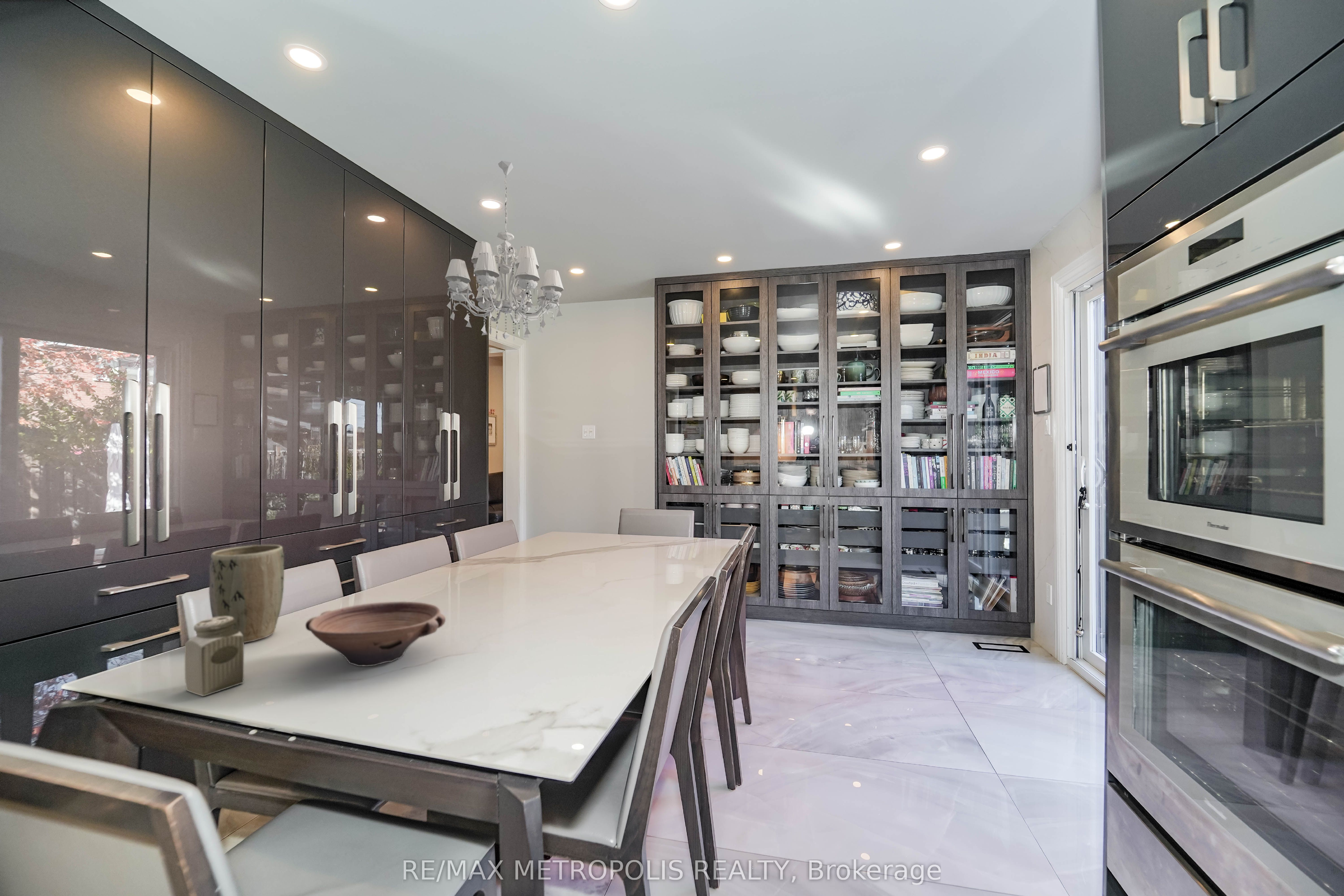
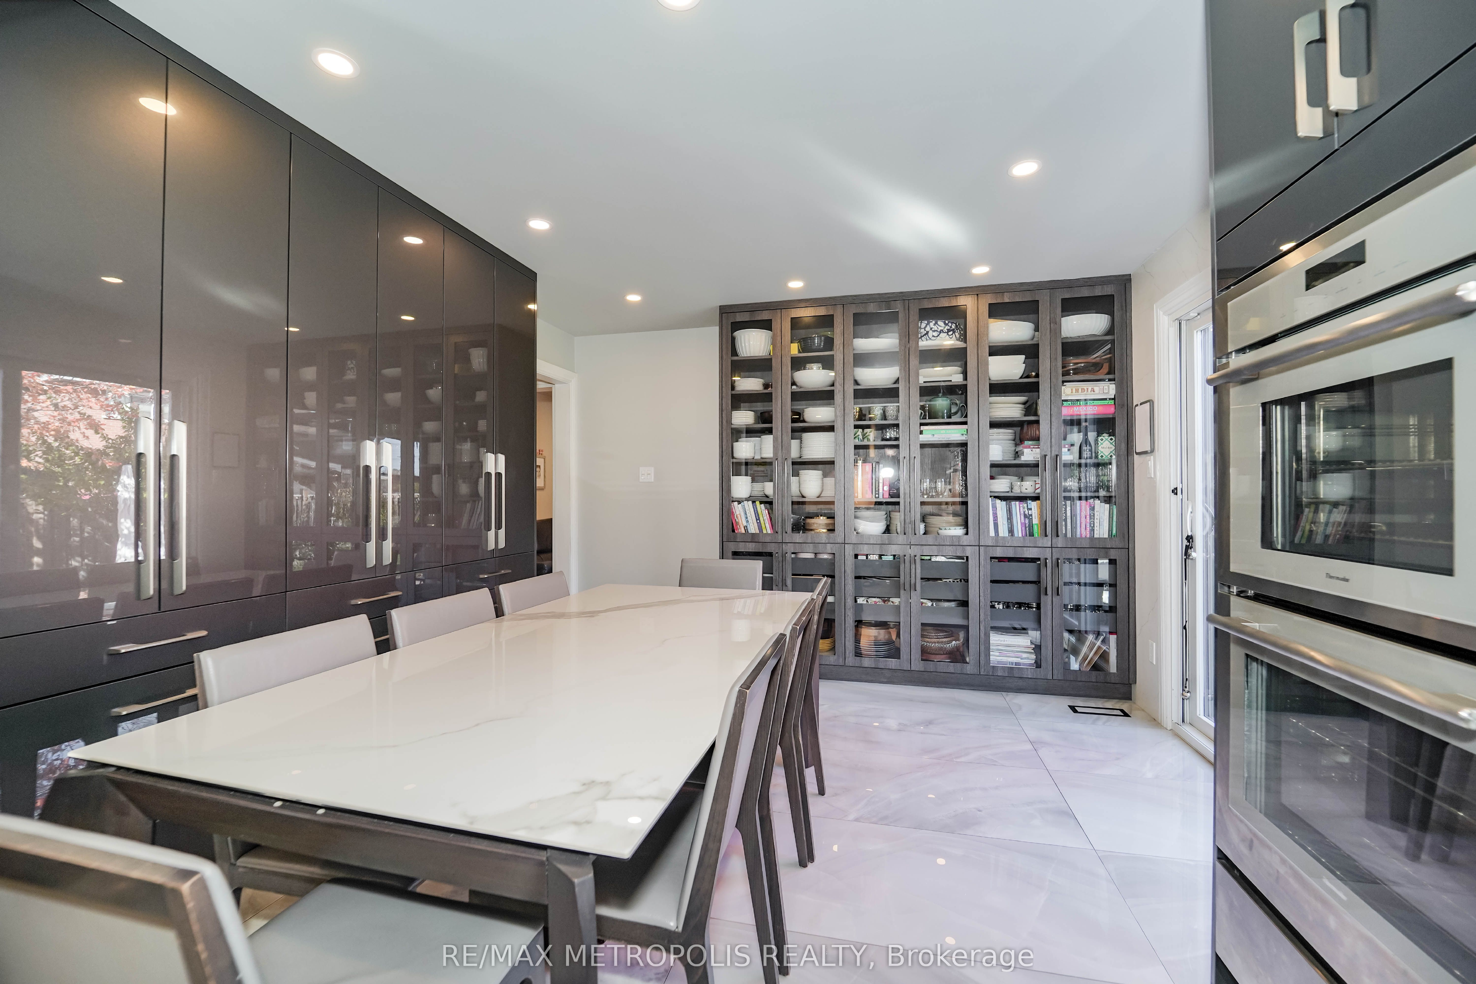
- plant pot (248, 593)
- bowl (378, 635)
- salt shaker (215, 653)
- chandelier (506, 252)
